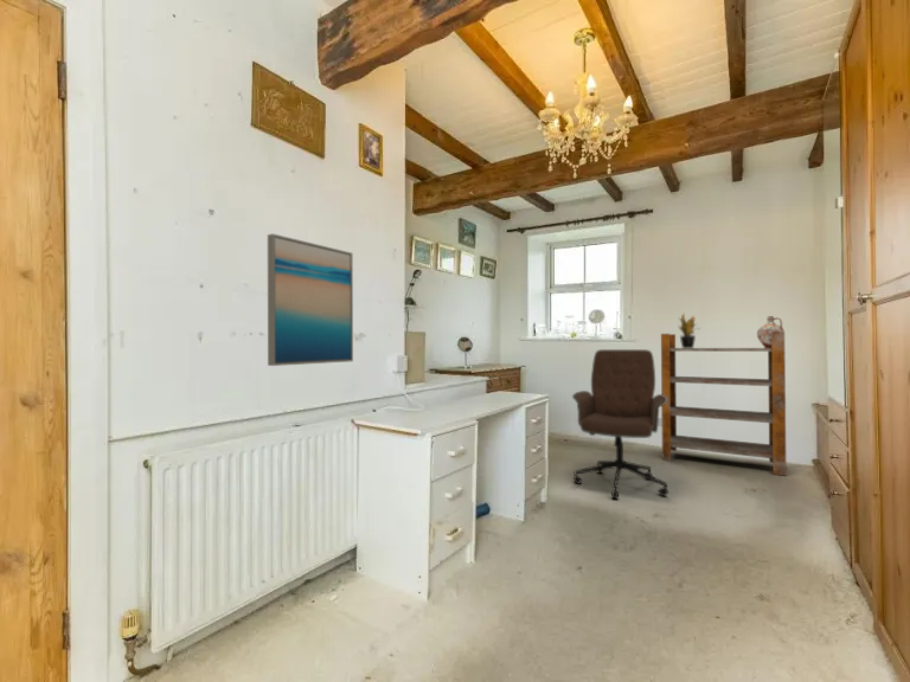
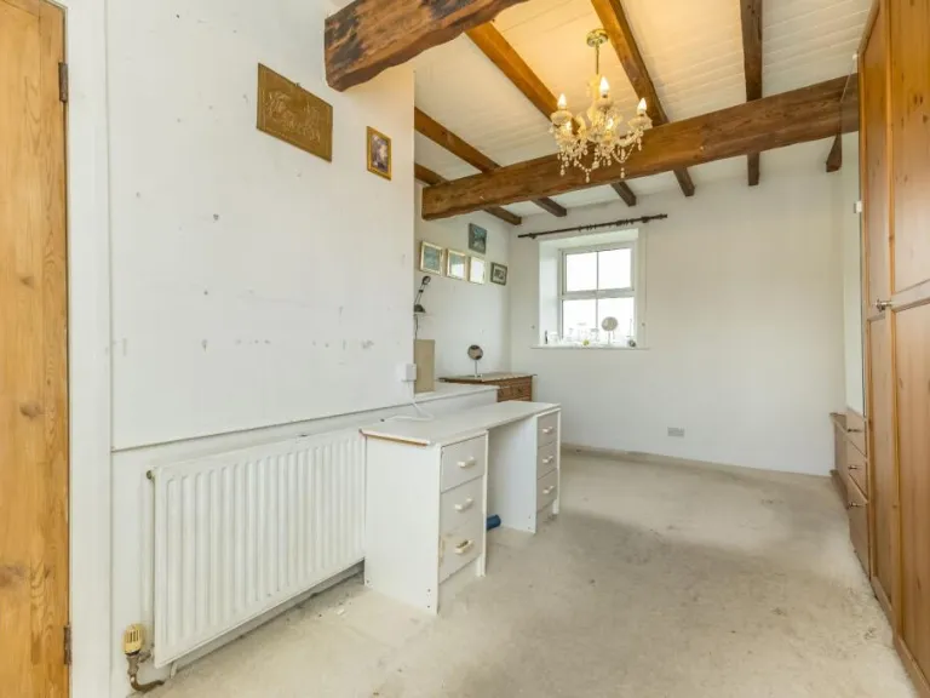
- shelving unit (717, 408)
- wall art (314, 303)
- office chair (620, 417)
- ceramic jug (770, 332)
- potted plant (687, 329)
